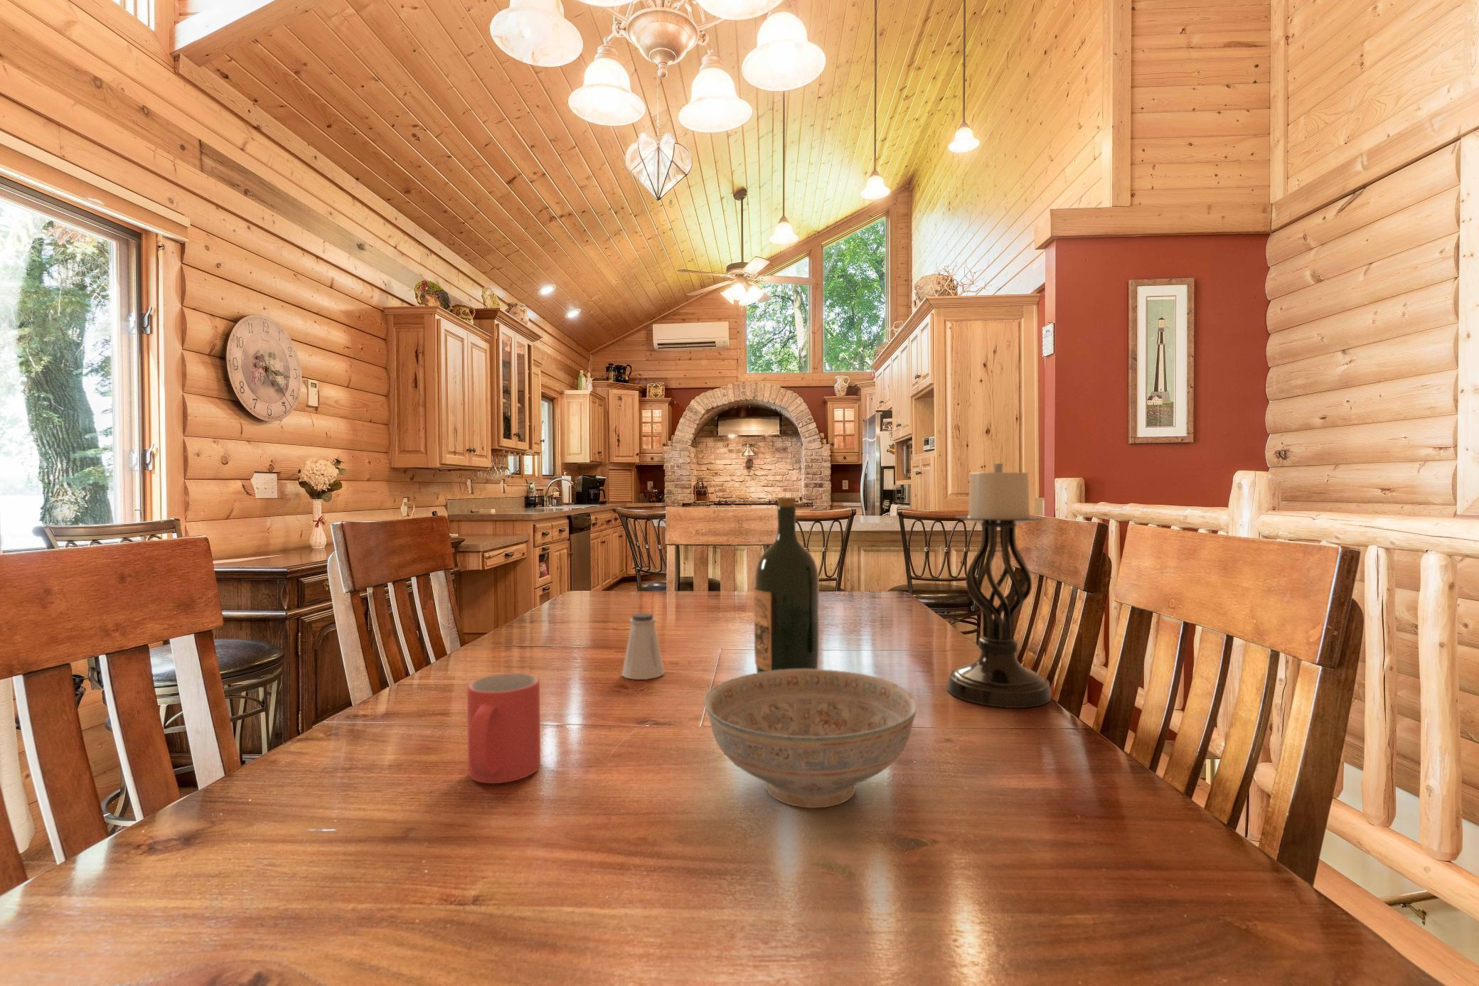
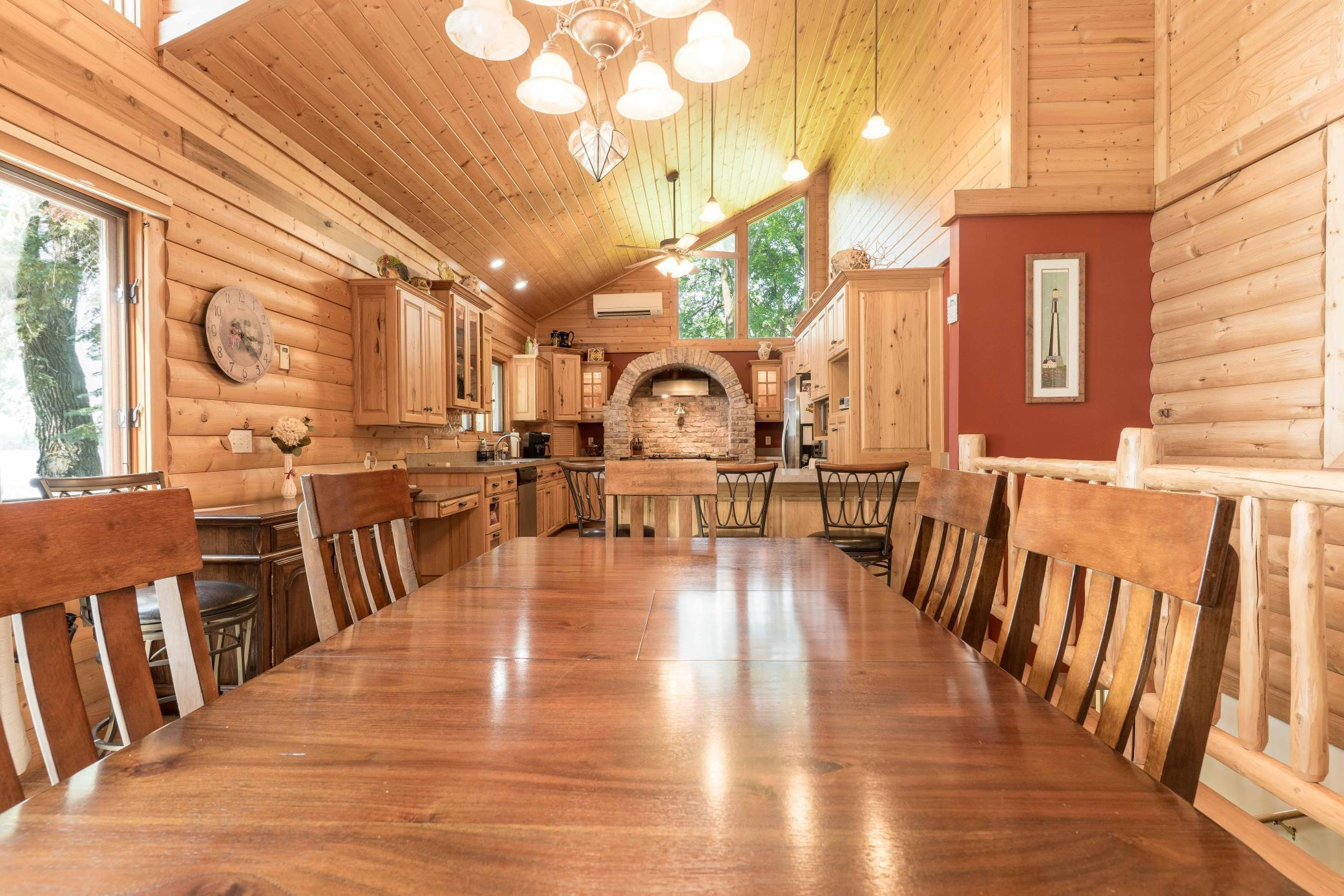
- mug (497, 732)
- wine bottle (787, 591)
- saltshaker (643, 644)
- decorative bowl (809, 742)
- candle holder (999, 578)
